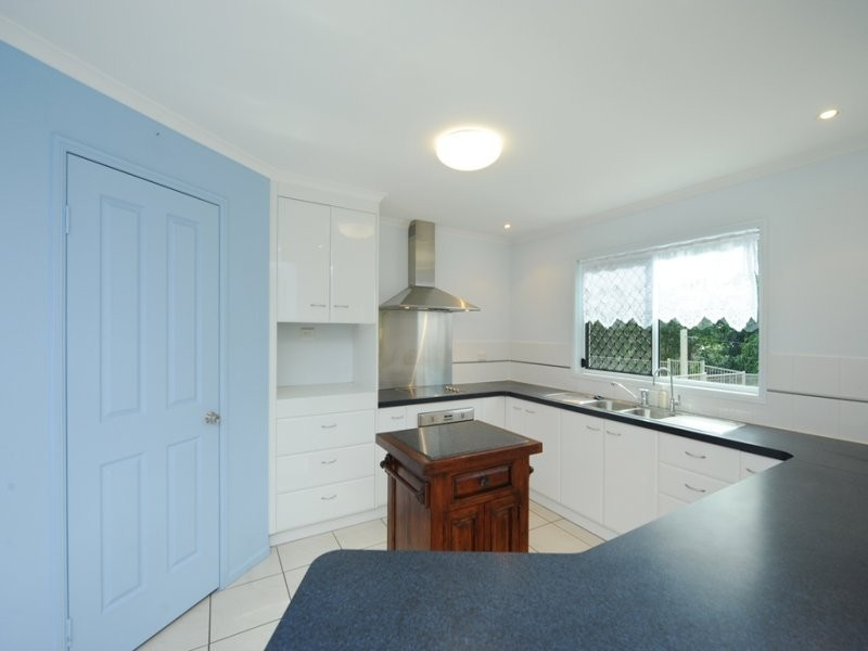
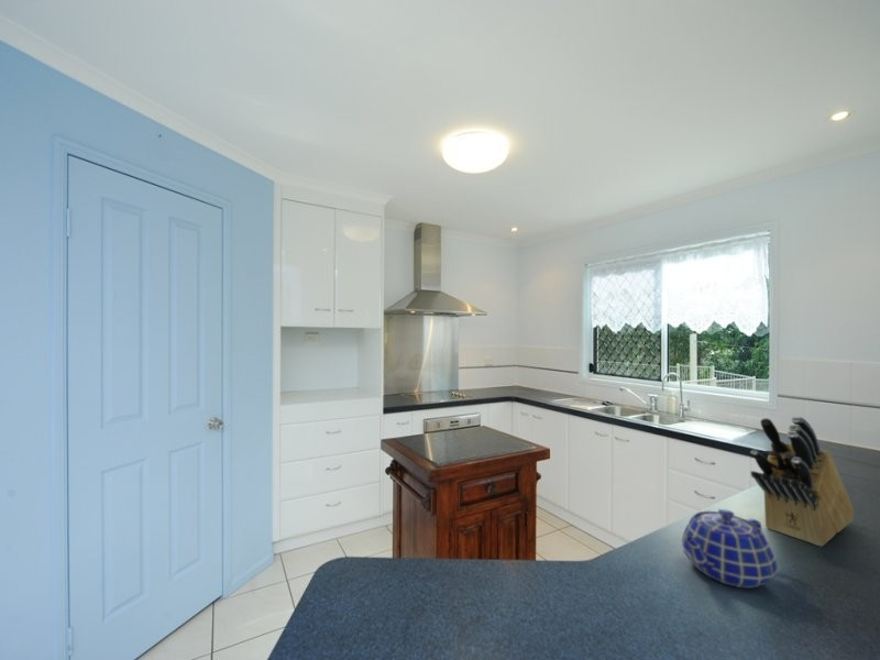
+ knife block (802, 470)
+ teapot (724, 541)
